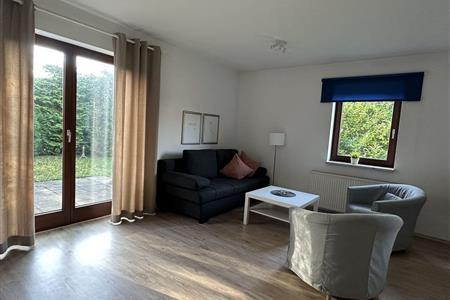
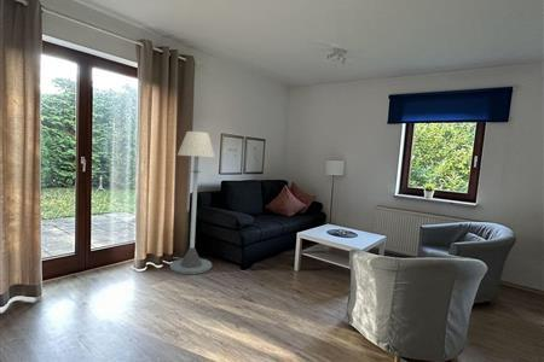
+ floor lamp (193, 200)
